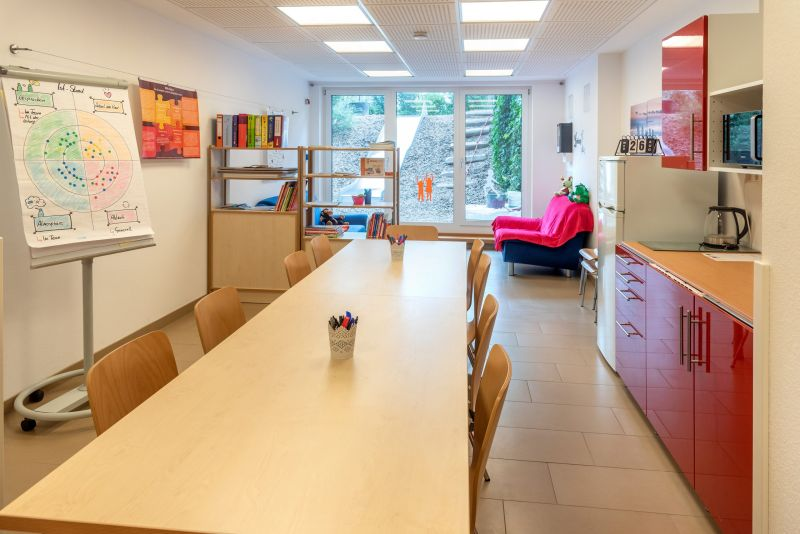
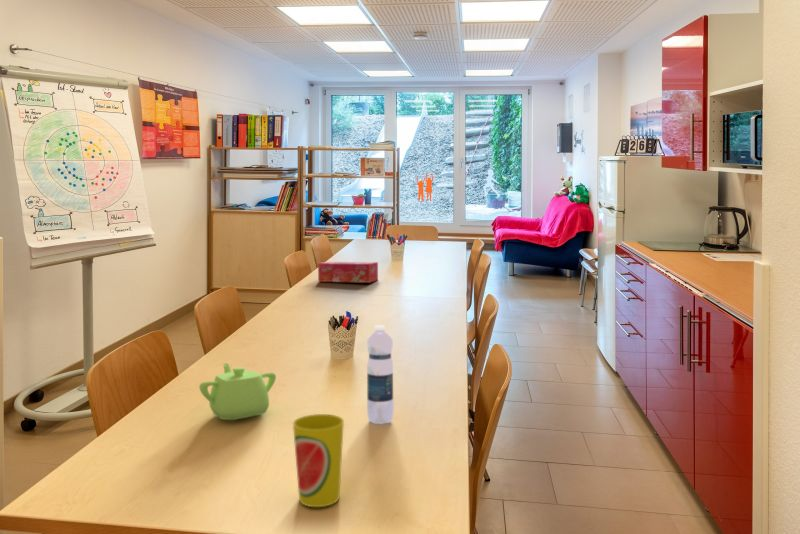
+ water bottle (380, 373)
+ cup (318, 460)
+ tissue box (348, 271)
+ teapot (235, 389)
